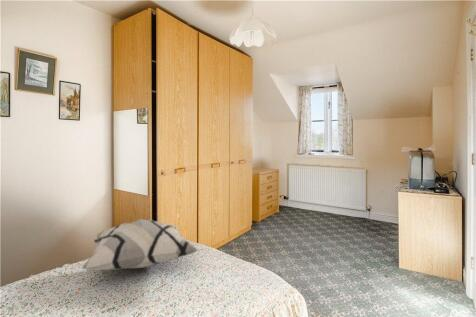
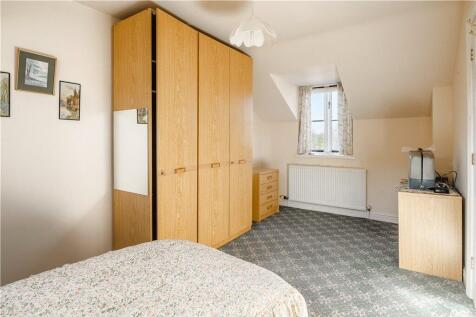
- decorative pillow (141, 243)
